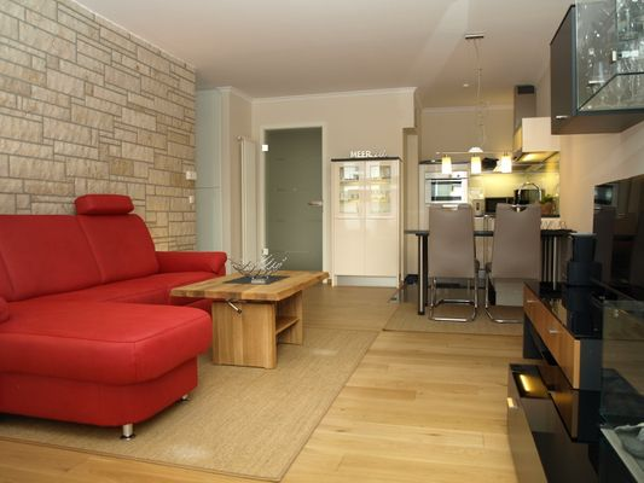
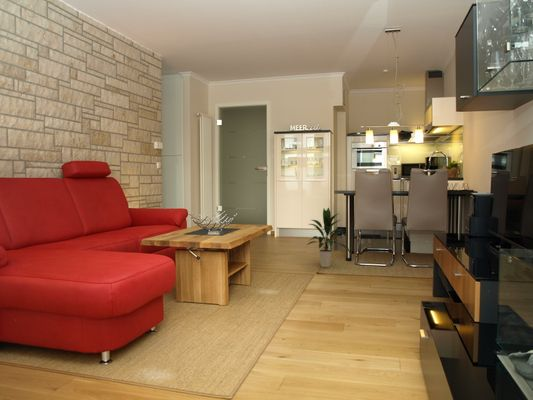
+ indoor plant (327, 237)
